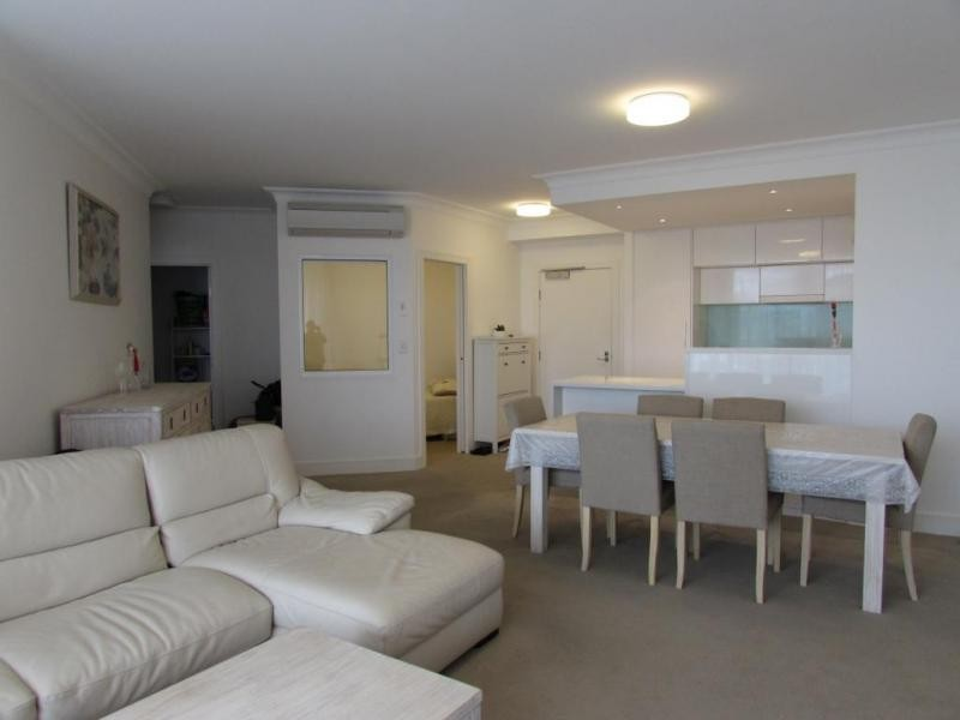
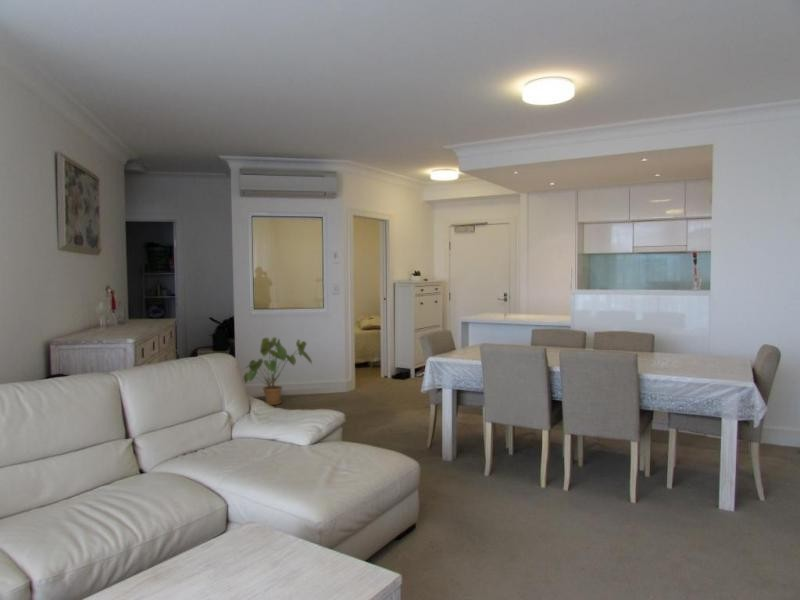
+ house plant (277, 368)
